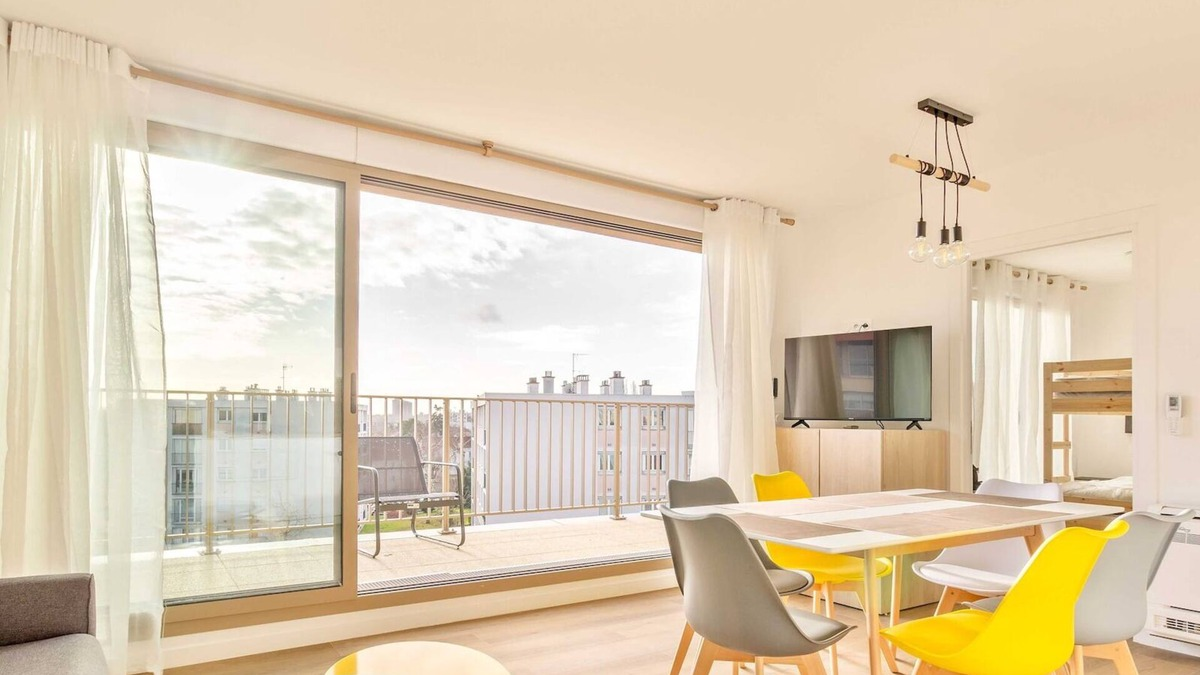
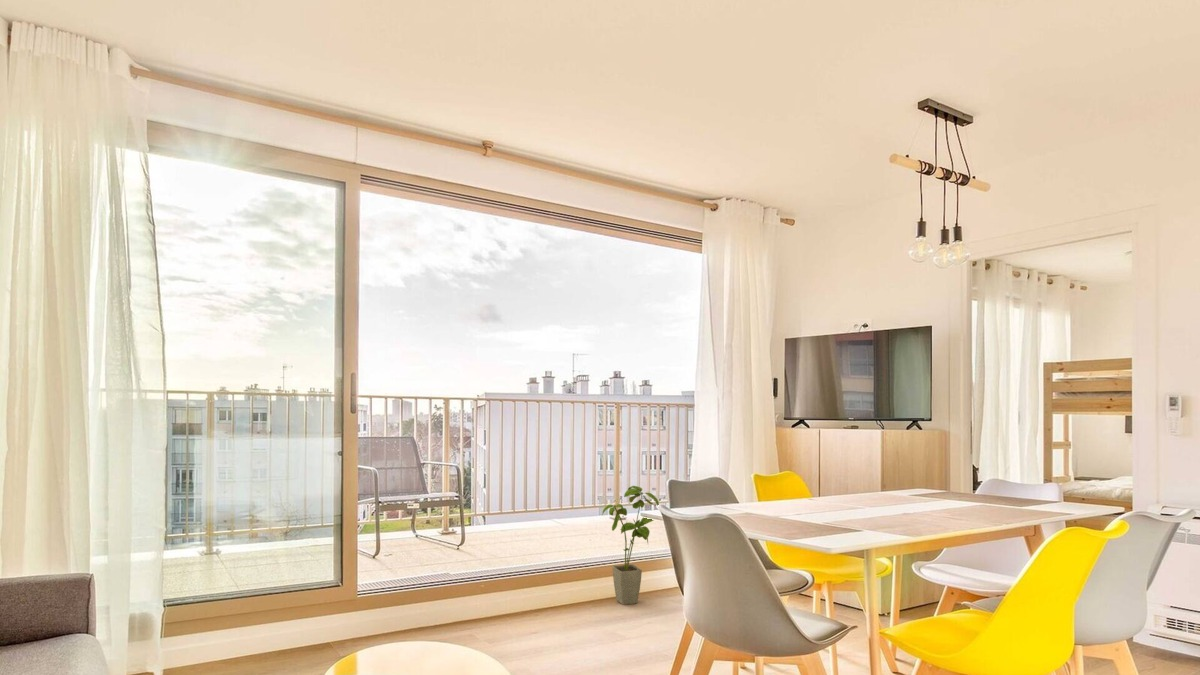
+ house plant (633, 543)
